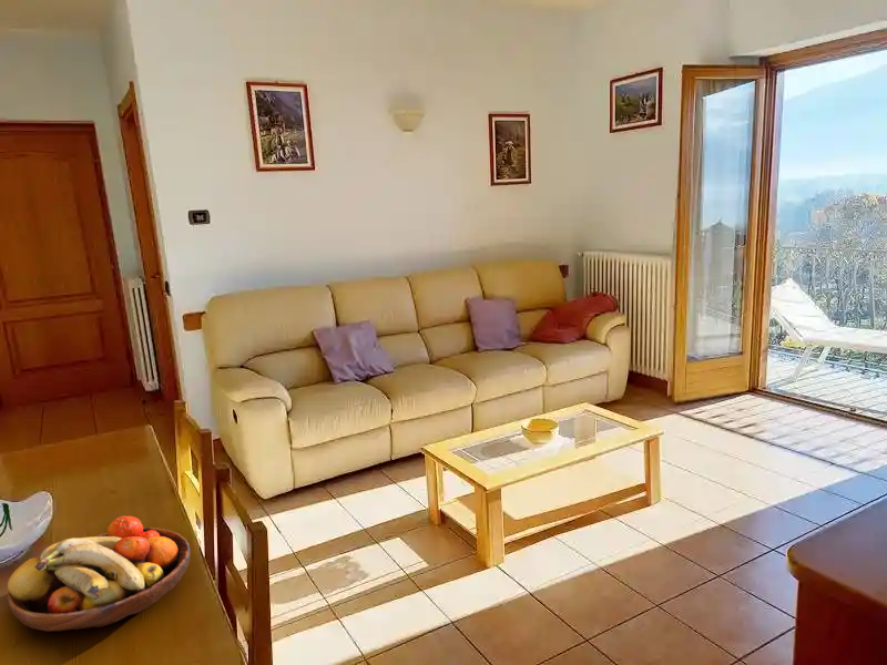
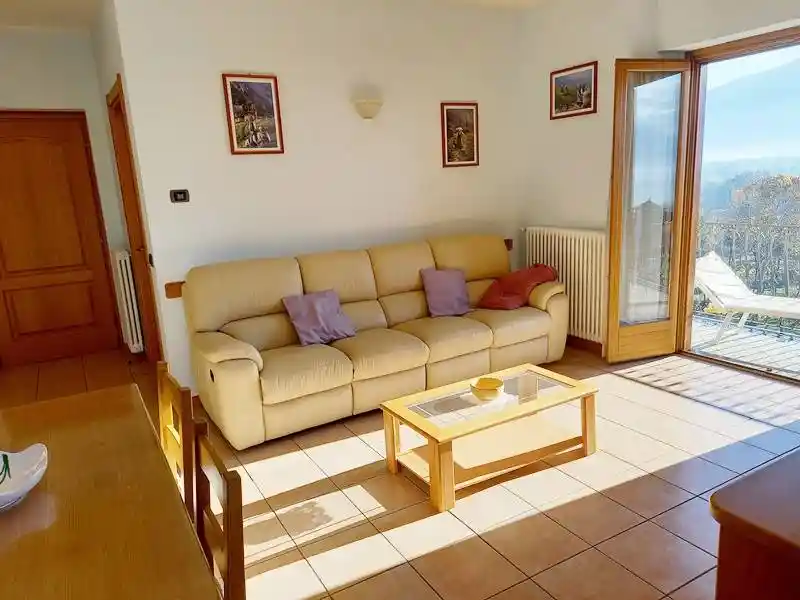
- fruit bowl (103, 561)
